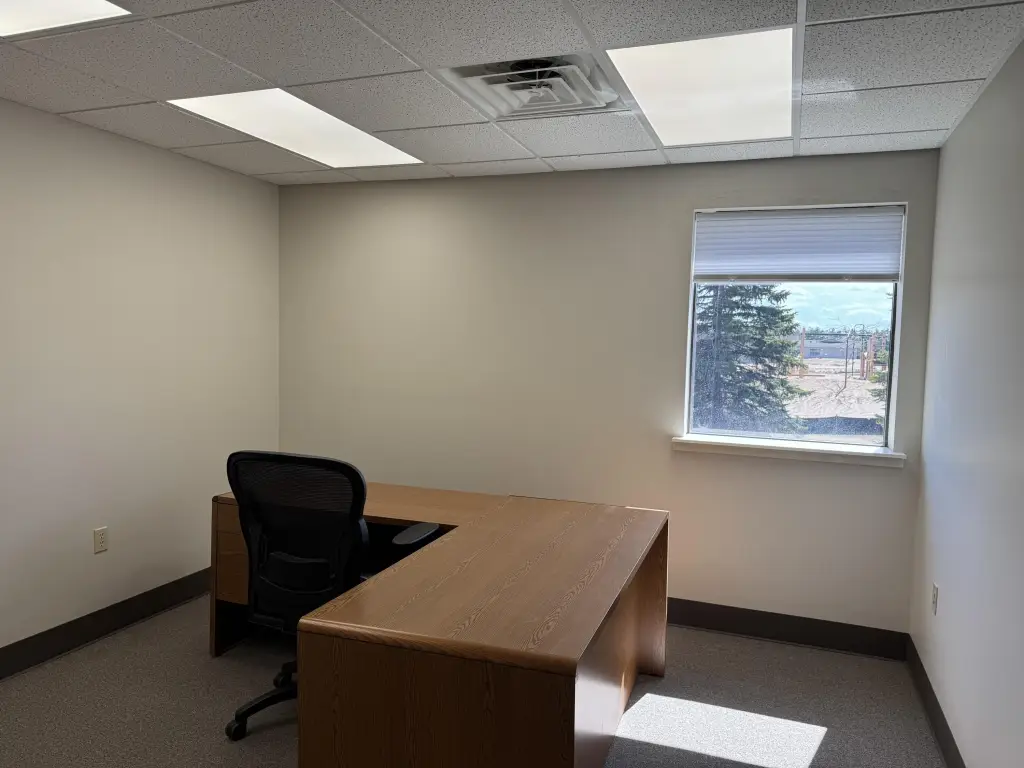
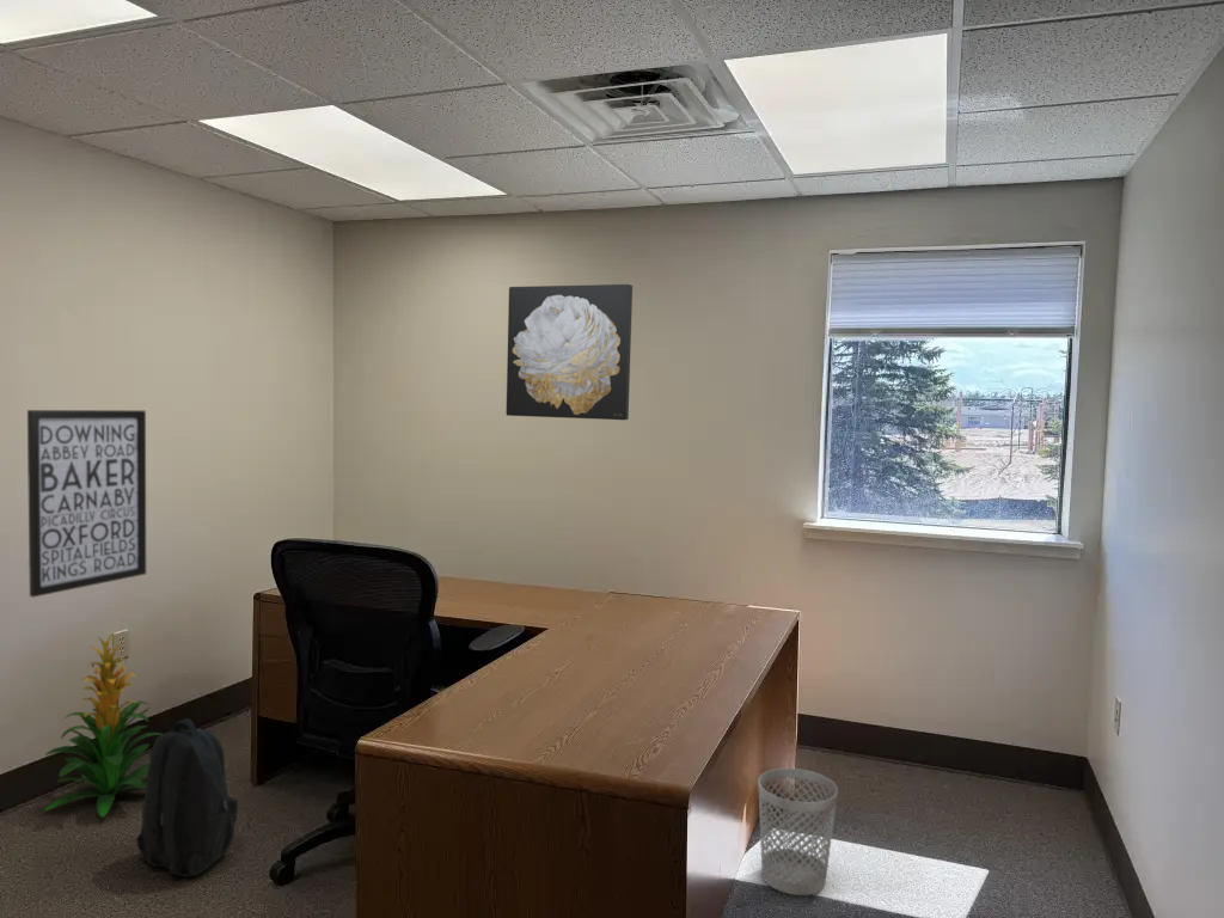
+ indoor plant (108, 715)
+ wall art (91, 497)
+ wall art (568, 351)
+ wastebasket (796, 831)
+ backpack (186, 789)
